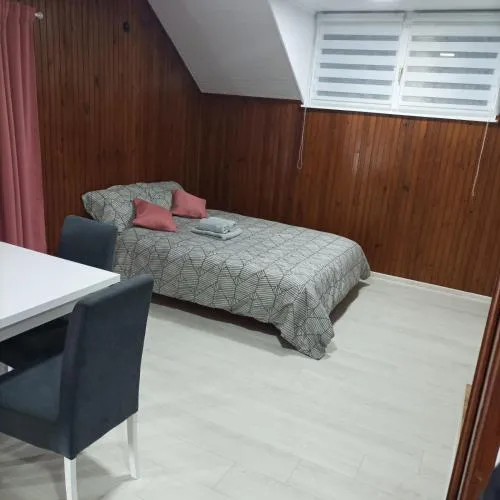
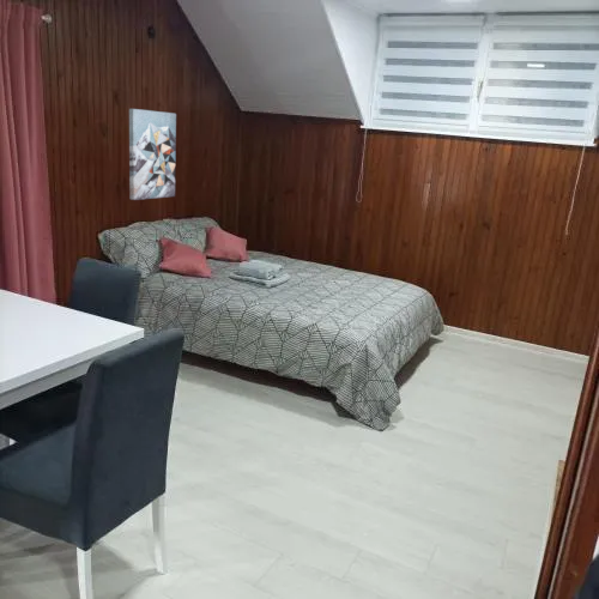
+ wall art (153, 155)
